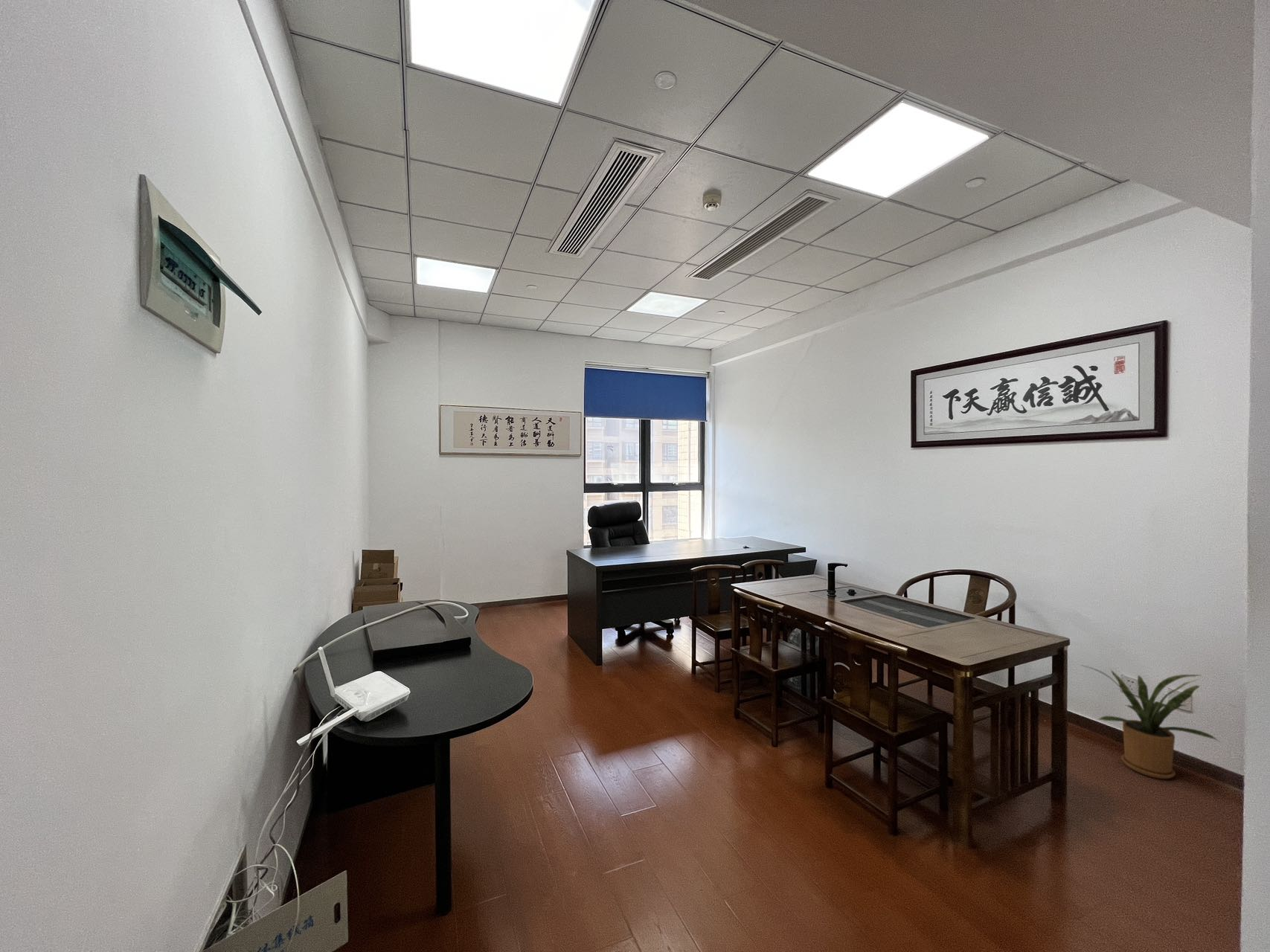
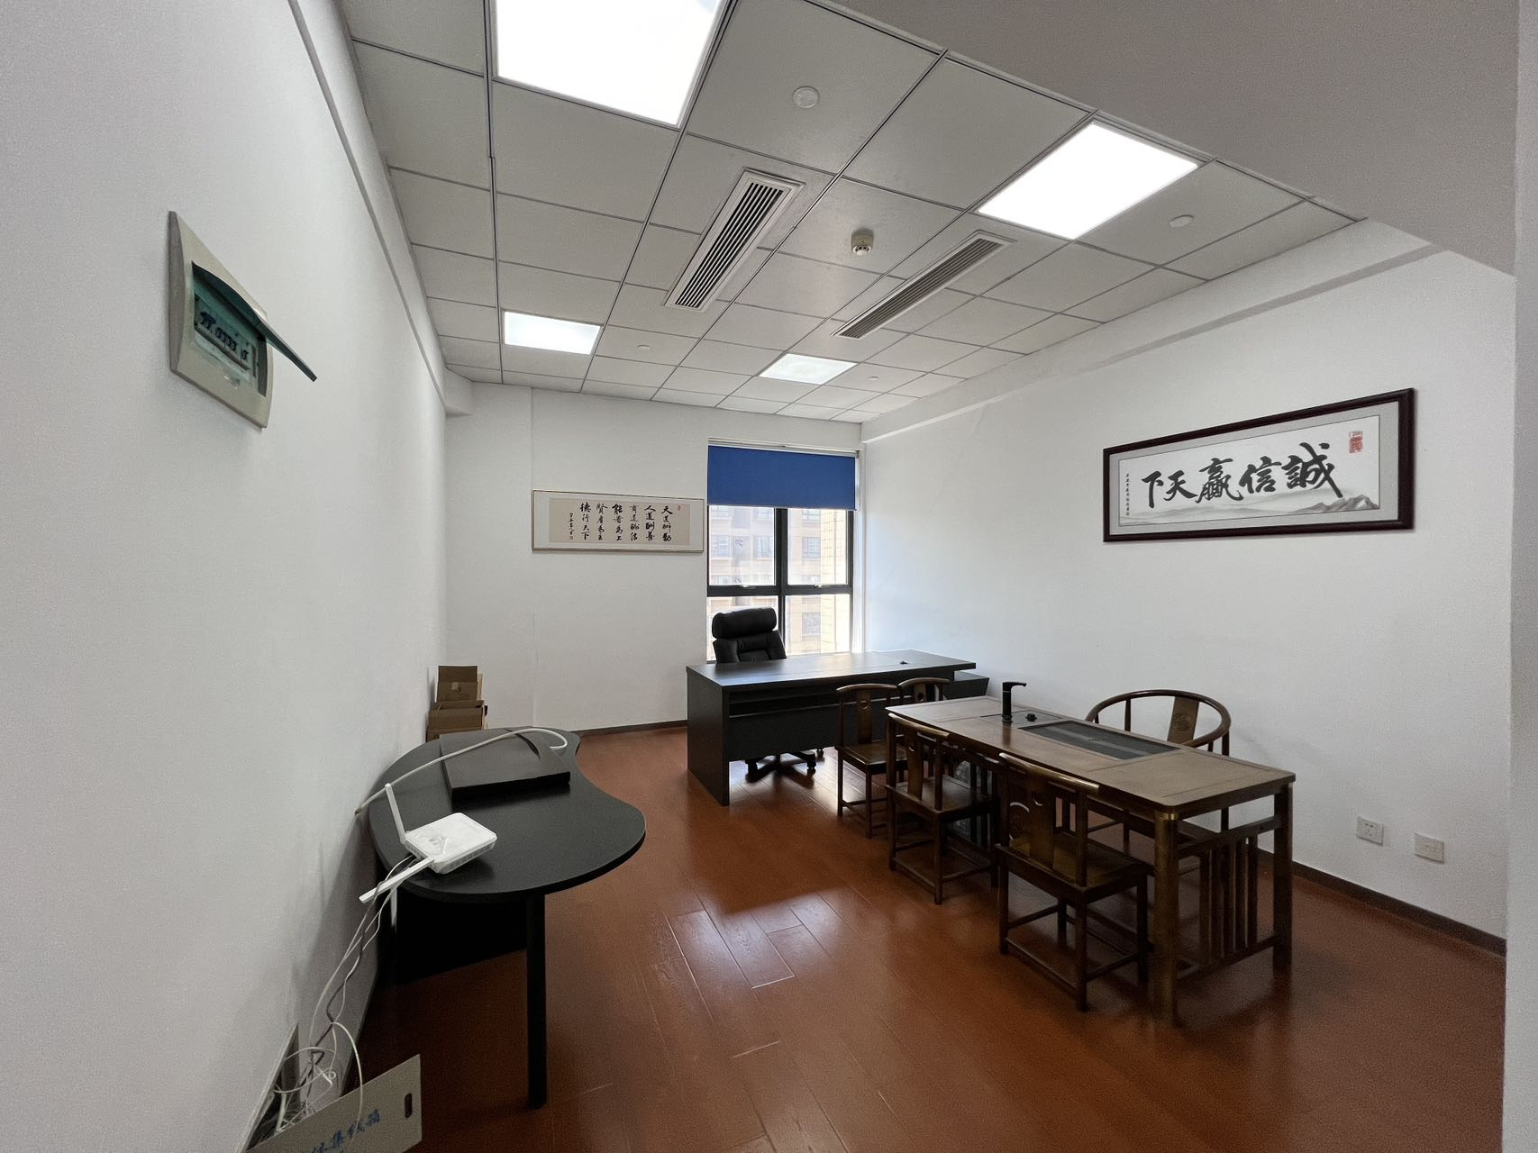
- house plant (1148, 715)
